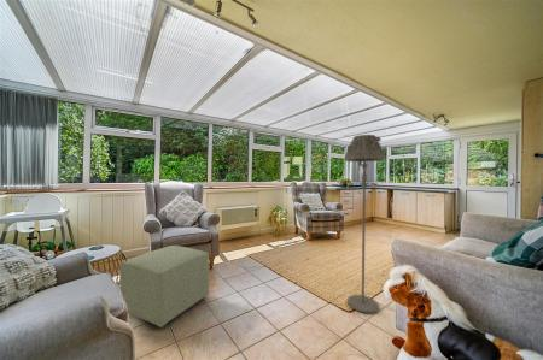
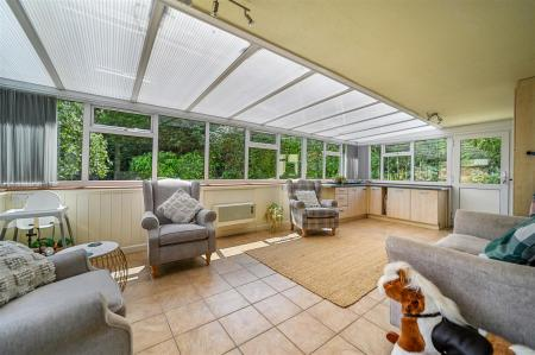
- ottoman (167, 279)
- floor lamp (363, 220)
